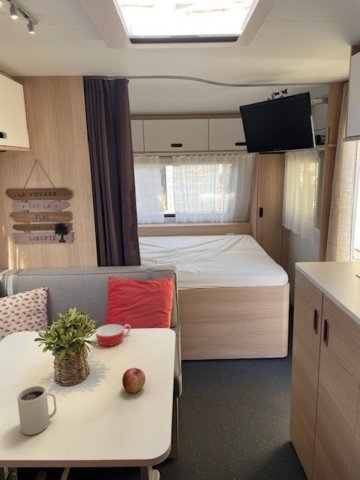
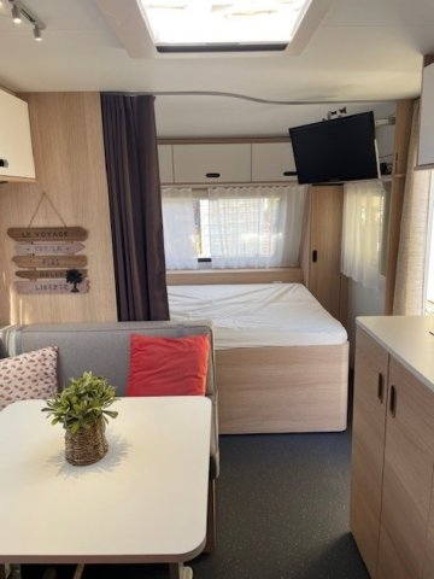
- bowl (114, 334)
- apple (133, 379)
- mug (37, 408)
